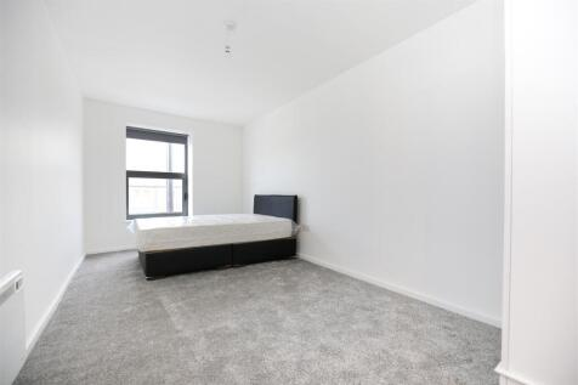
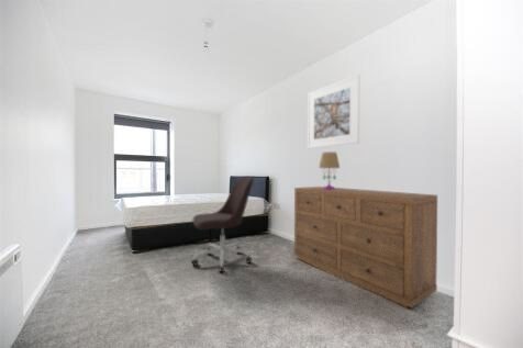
+ office chair (222, 218)
+ dresser (353, 232)
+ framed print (331, 115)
+ table lamp (329, 170)
